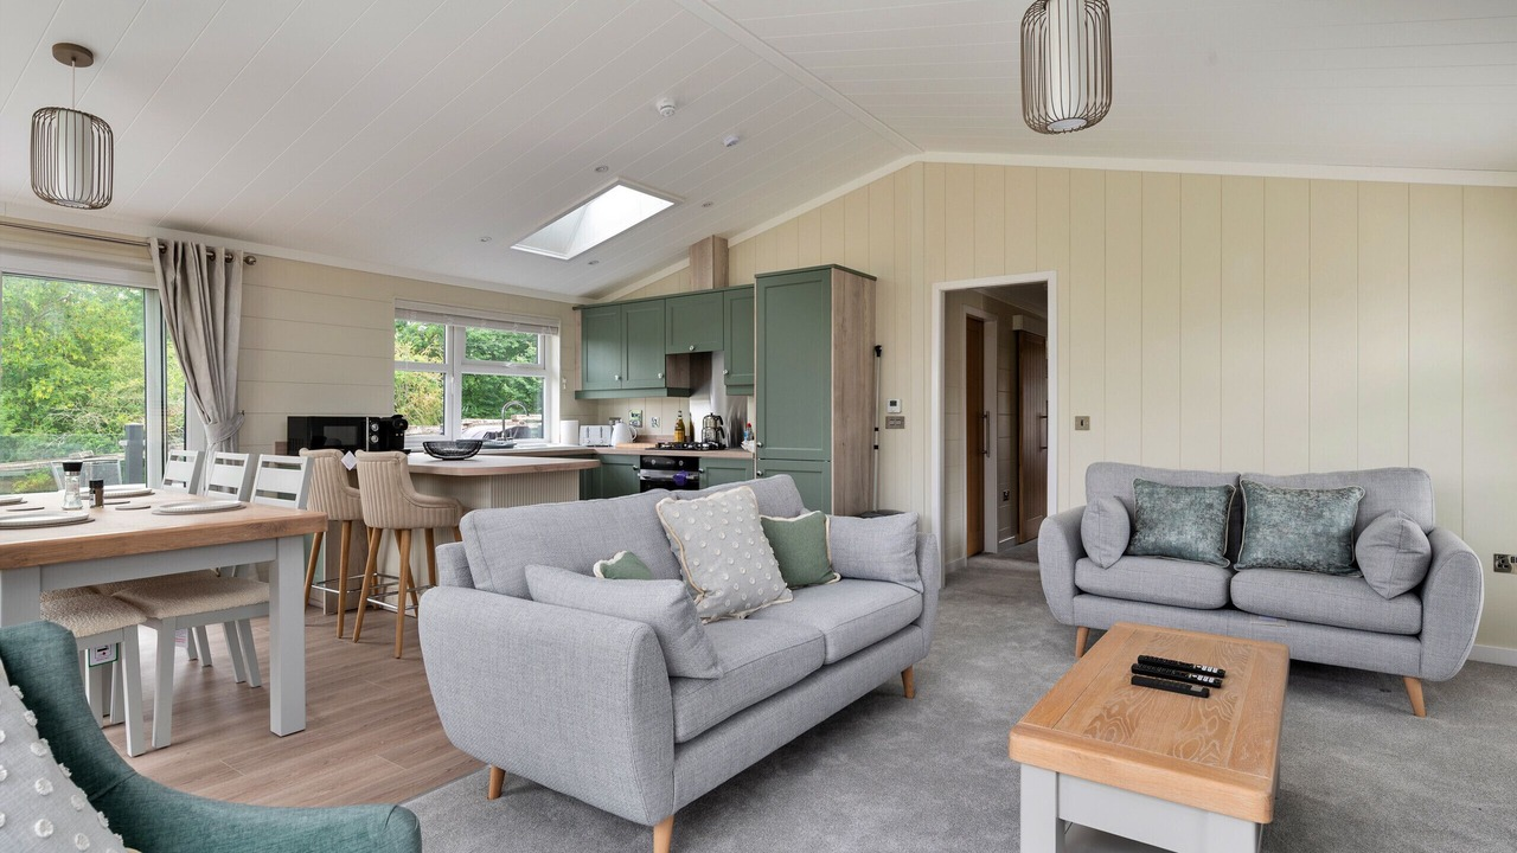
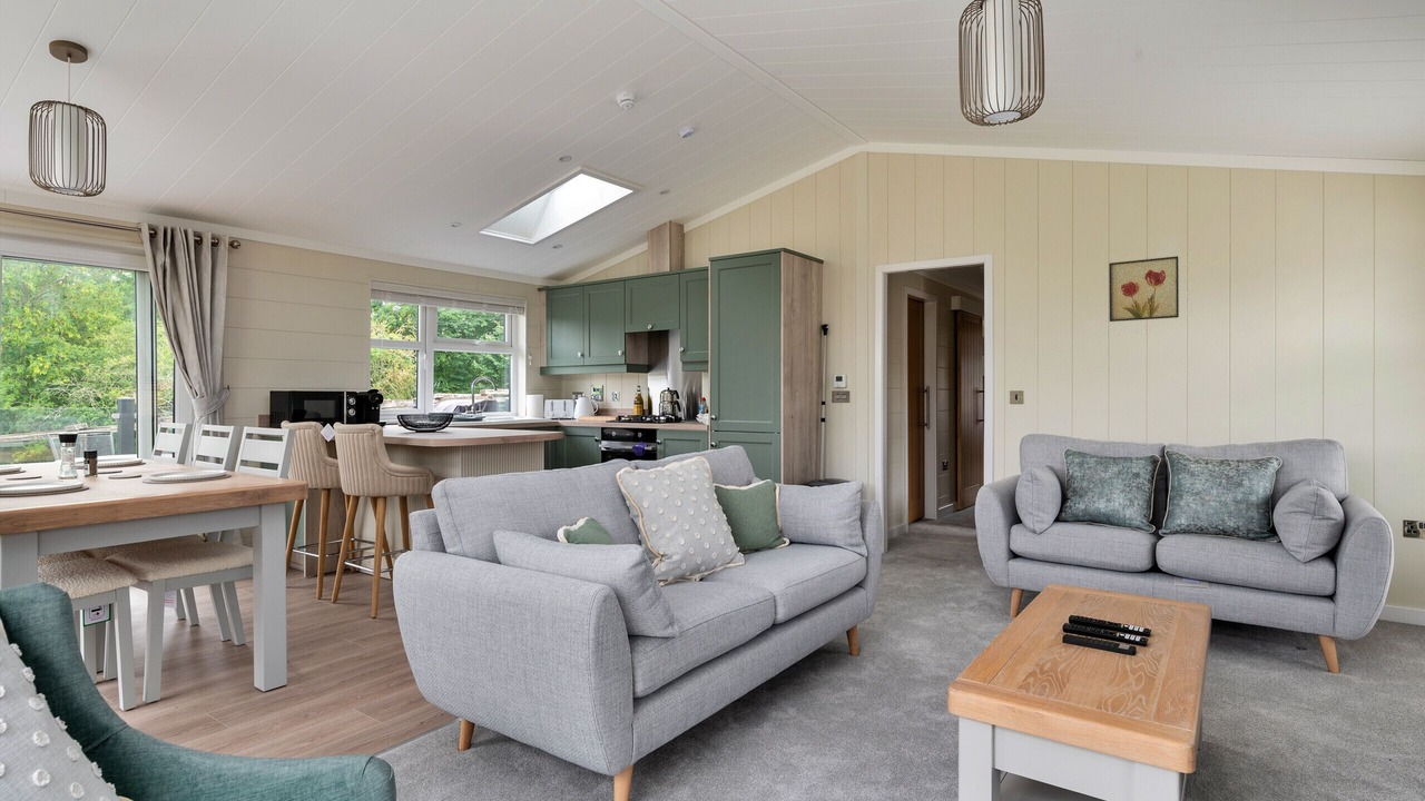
+ wall art (1142, 289)
